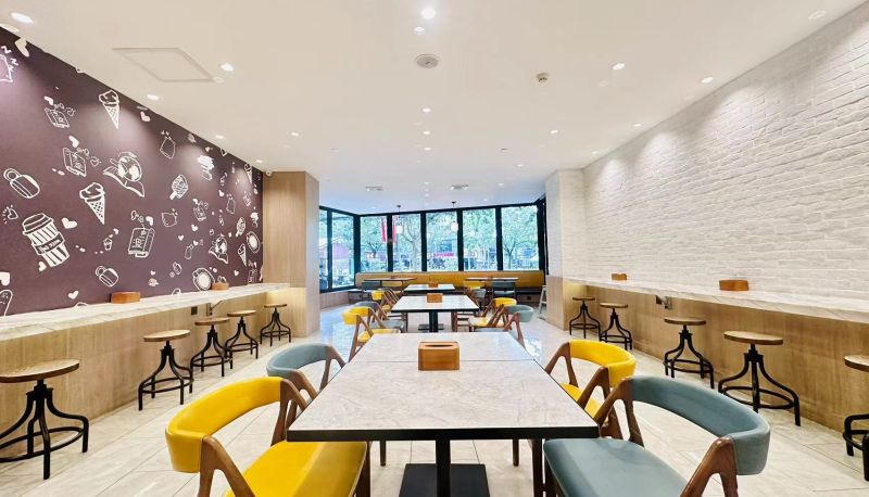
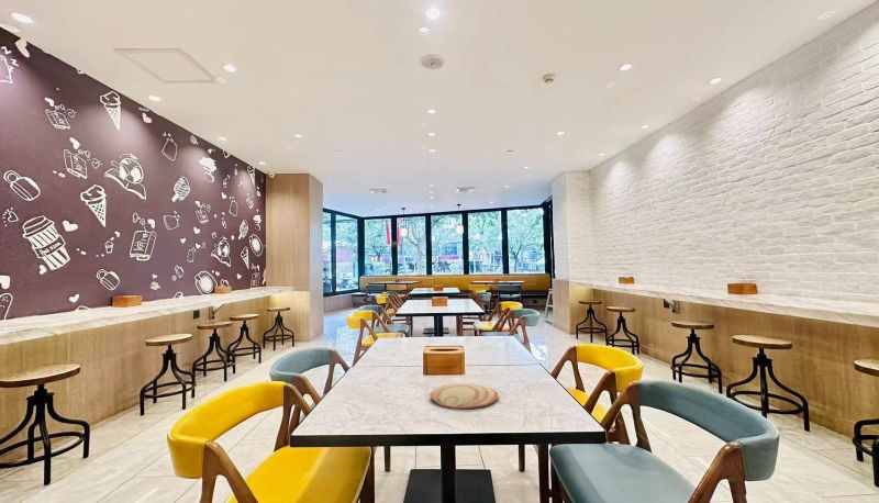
+ plate (464, 392)
